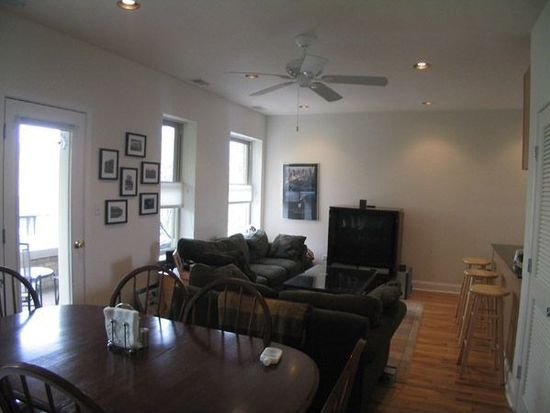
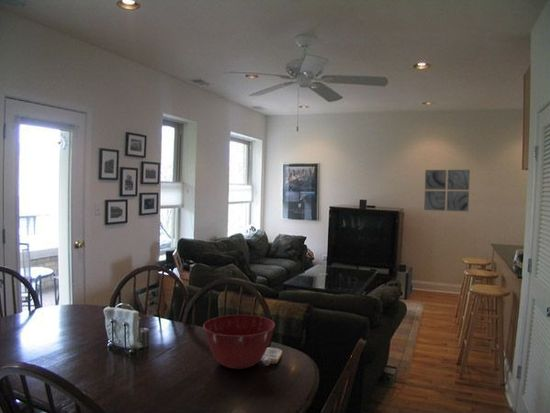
+ wall art (447, 189)
+ mixing bowl (238, 342)
